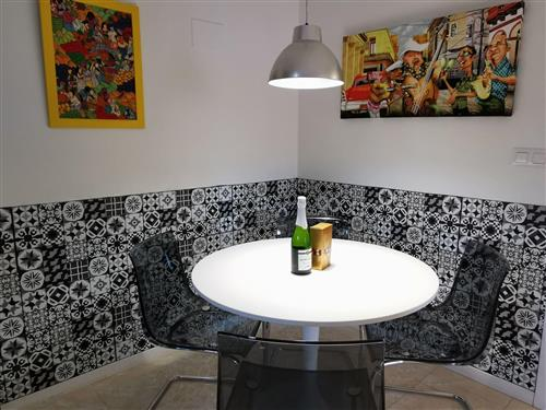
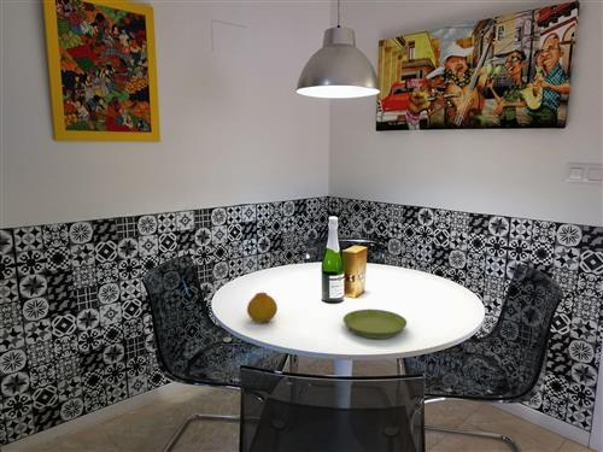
+ fruit (262, 306)
+ saucer (374, 324)
